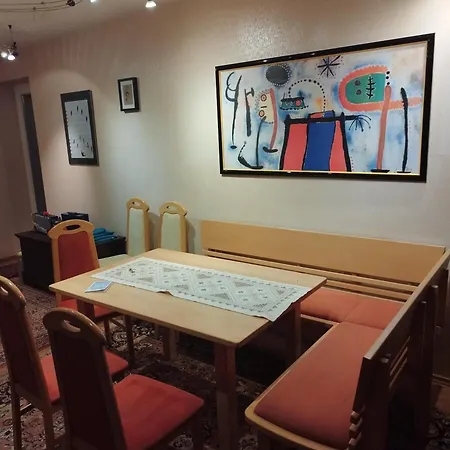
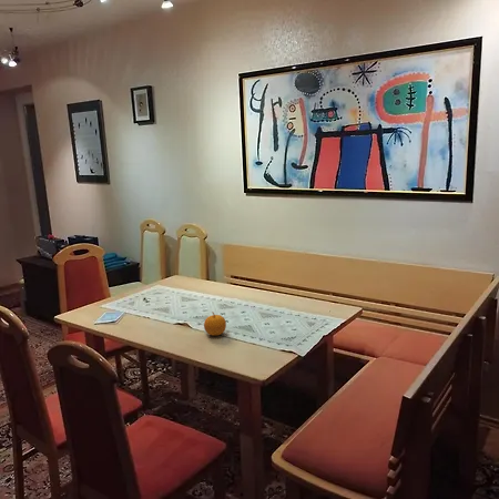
+ fruit (214, 323)
